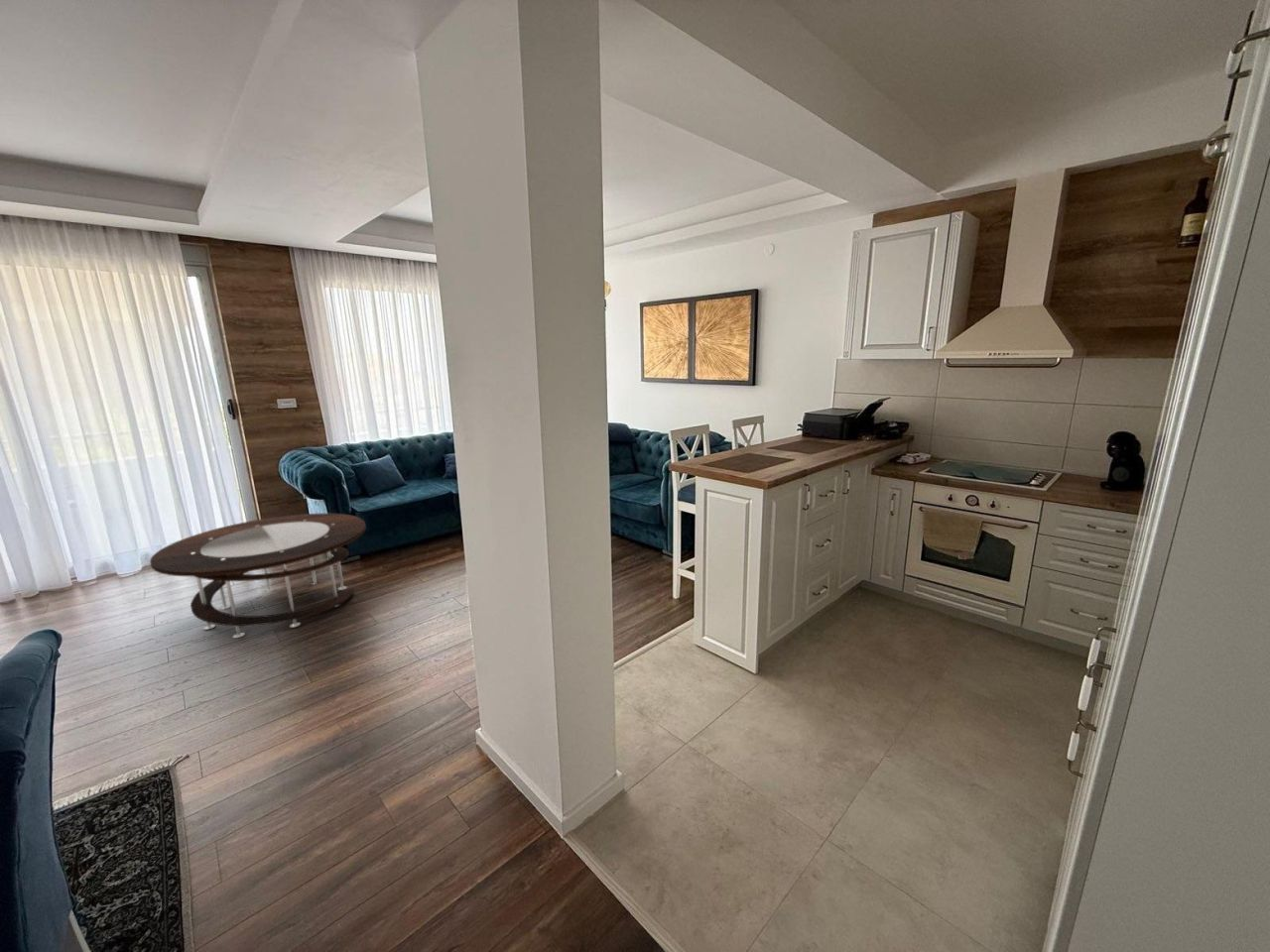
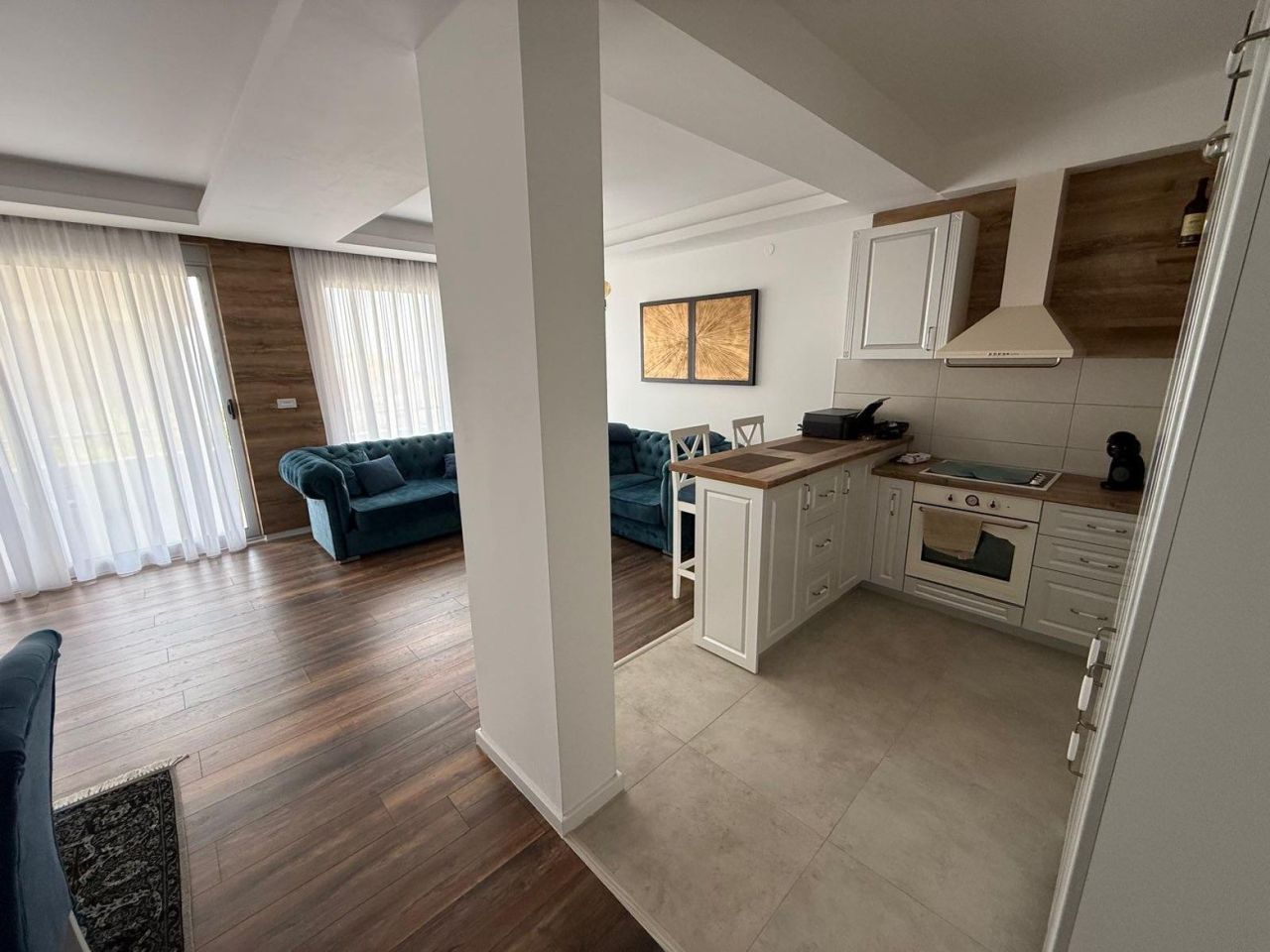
- coffee table (275, 572)
